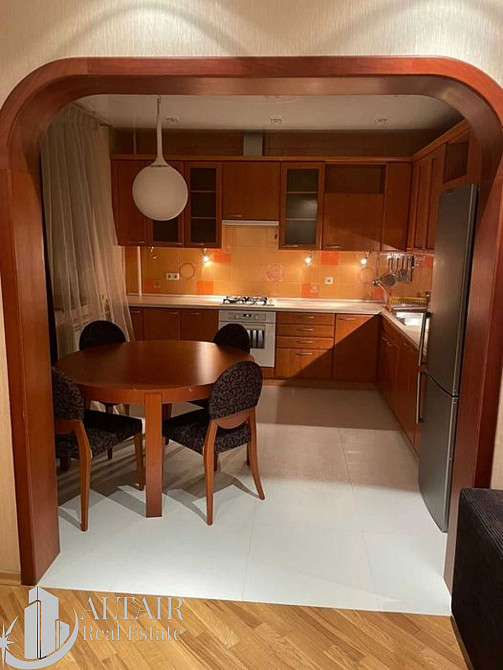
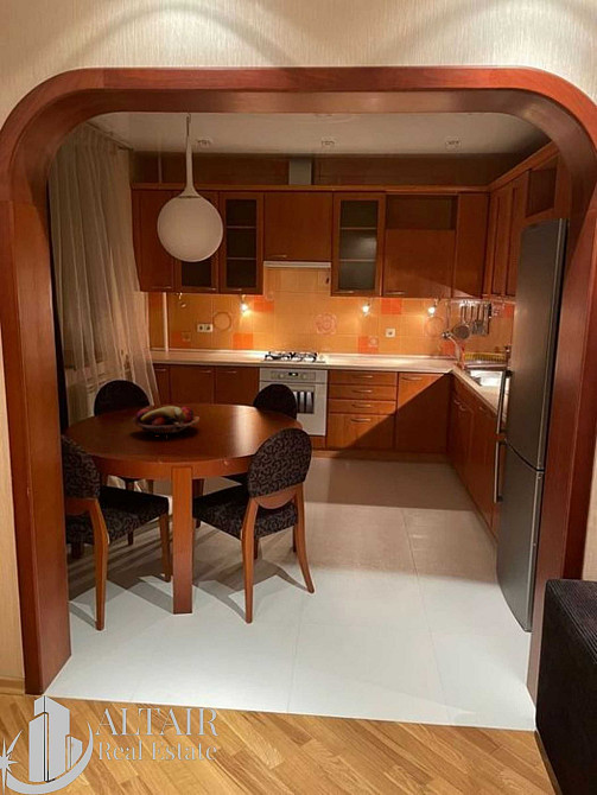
+ fruit basket (167, 419)
